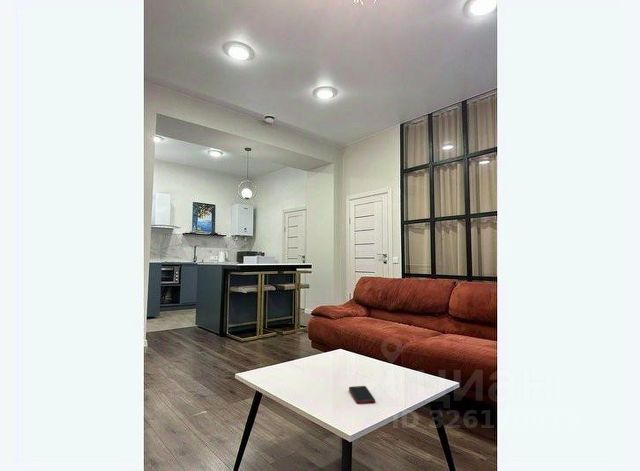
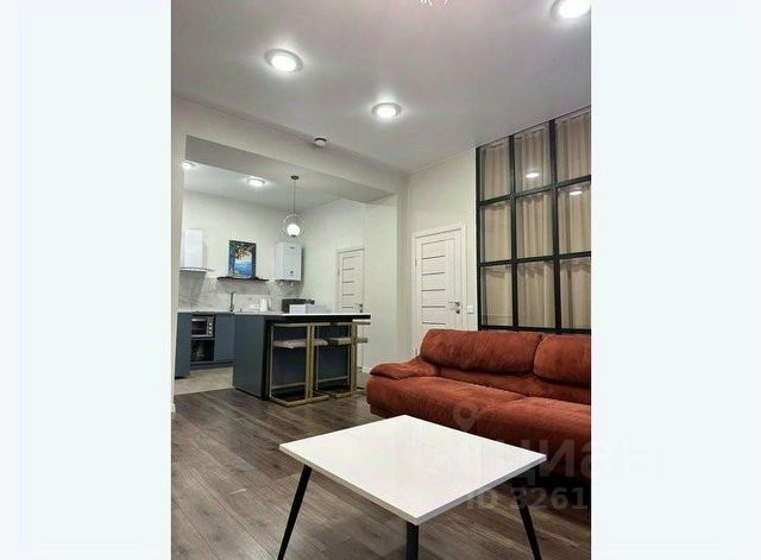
- cell phone (361, 394)
